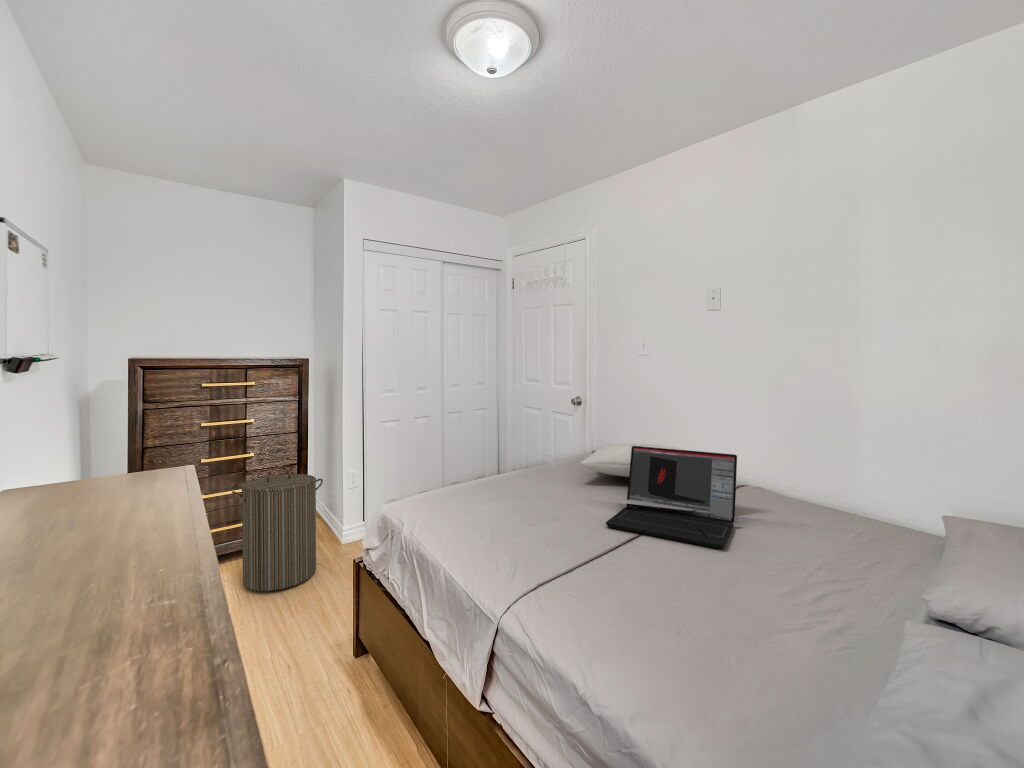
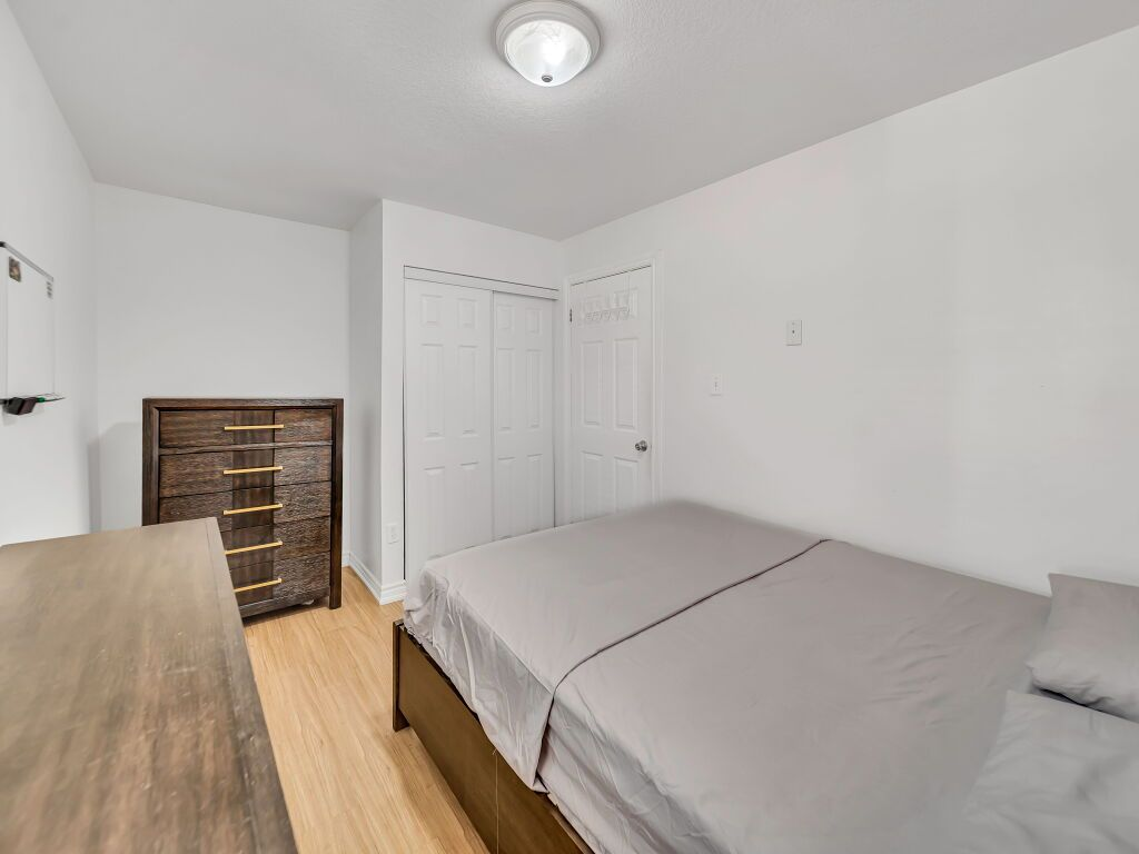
- pillow (630, 458)
- laundry hamper (280, 521)
- laptop (671, 490)
